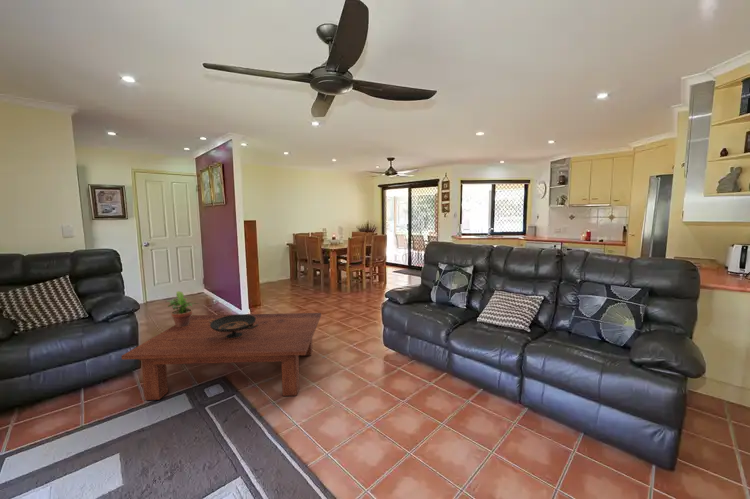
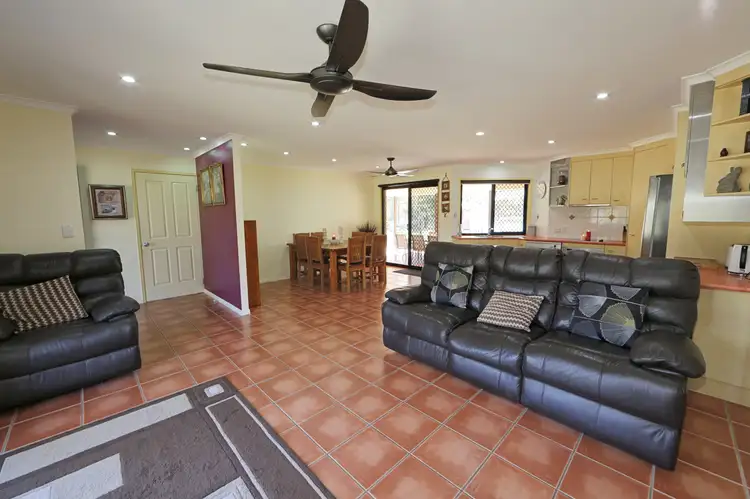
- potted plant (182, 309)
- decorative bowl (233, 328)
- coffee table (240, 351)
